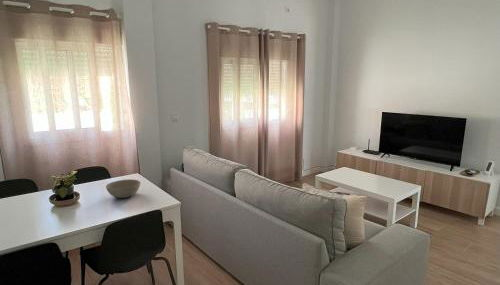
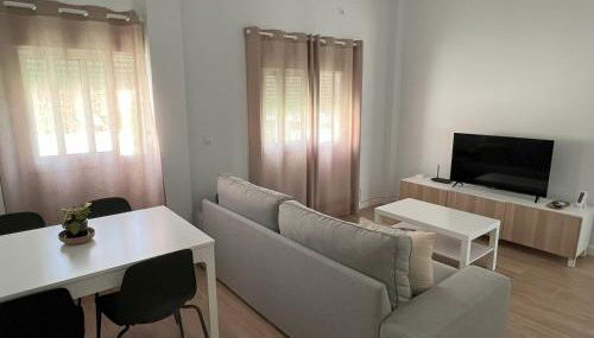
- bowl (124, 190)
